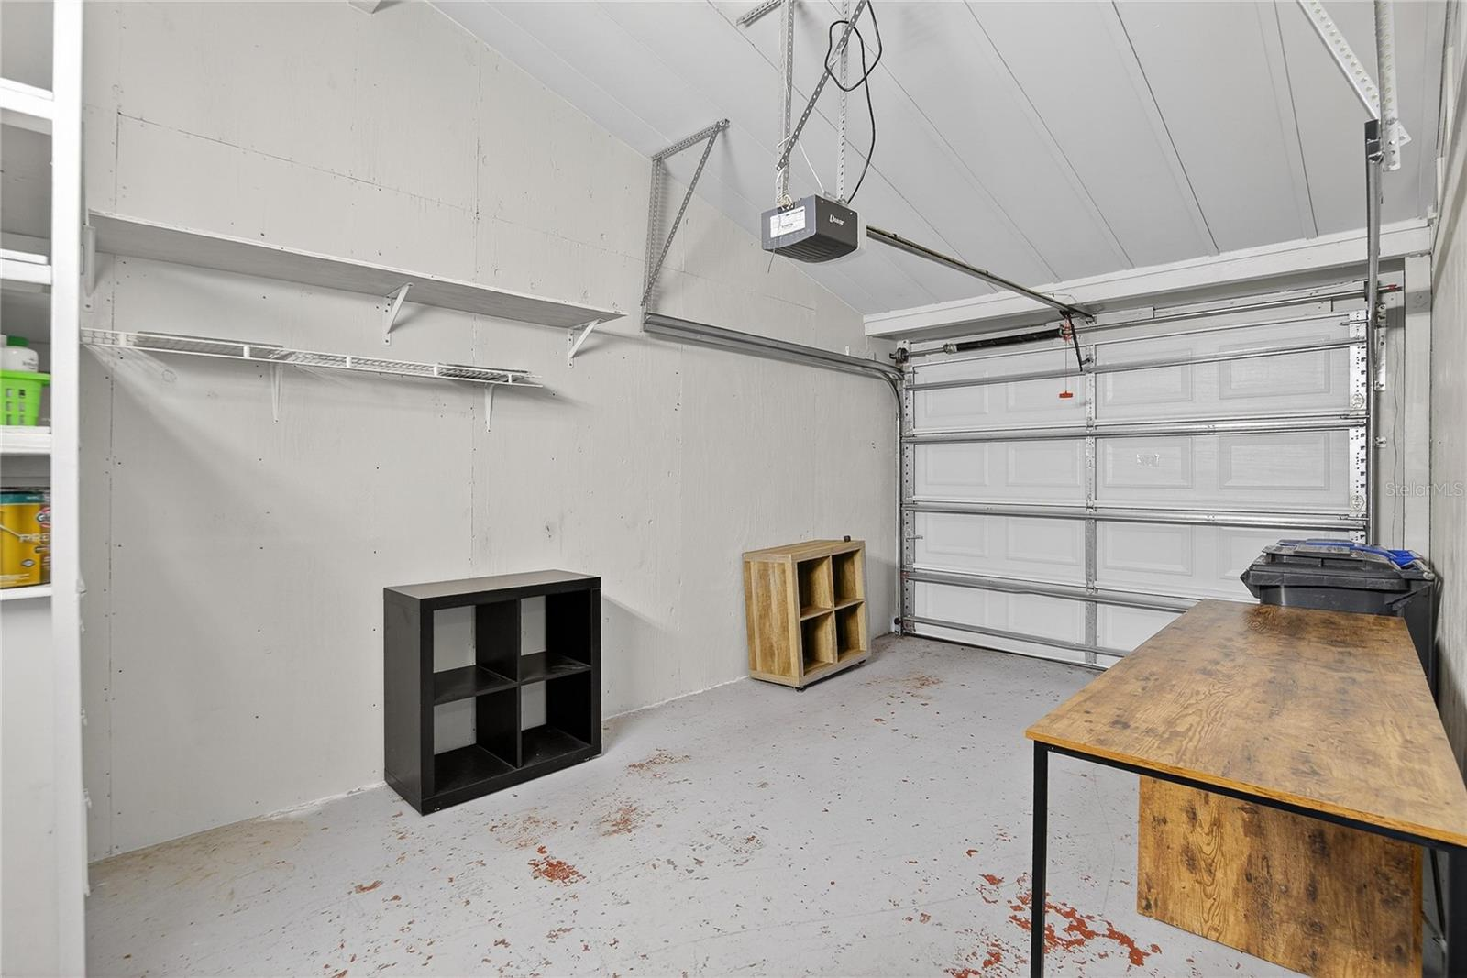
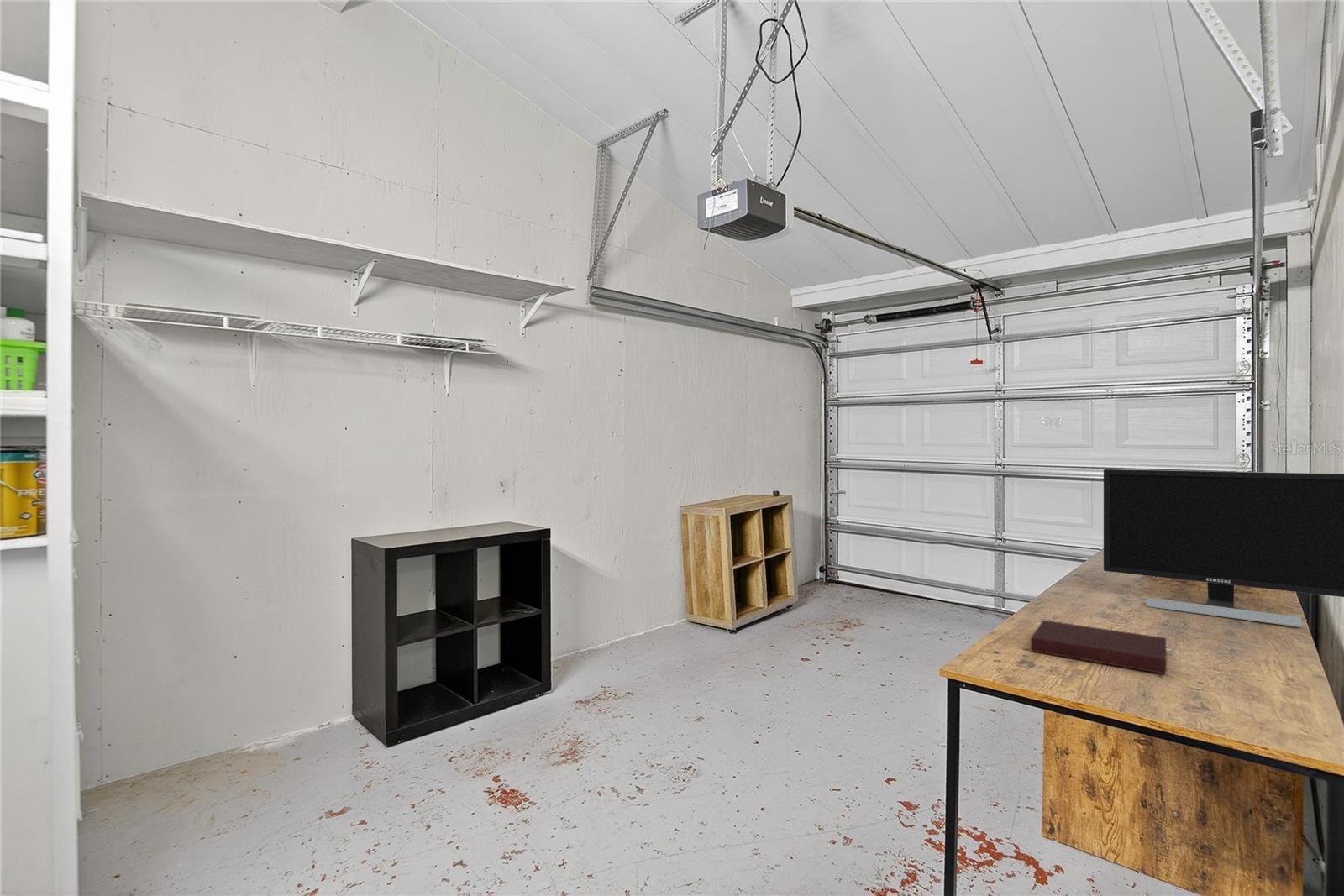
+ monitor (1220, 540)
+ notebook (1098, 644)
